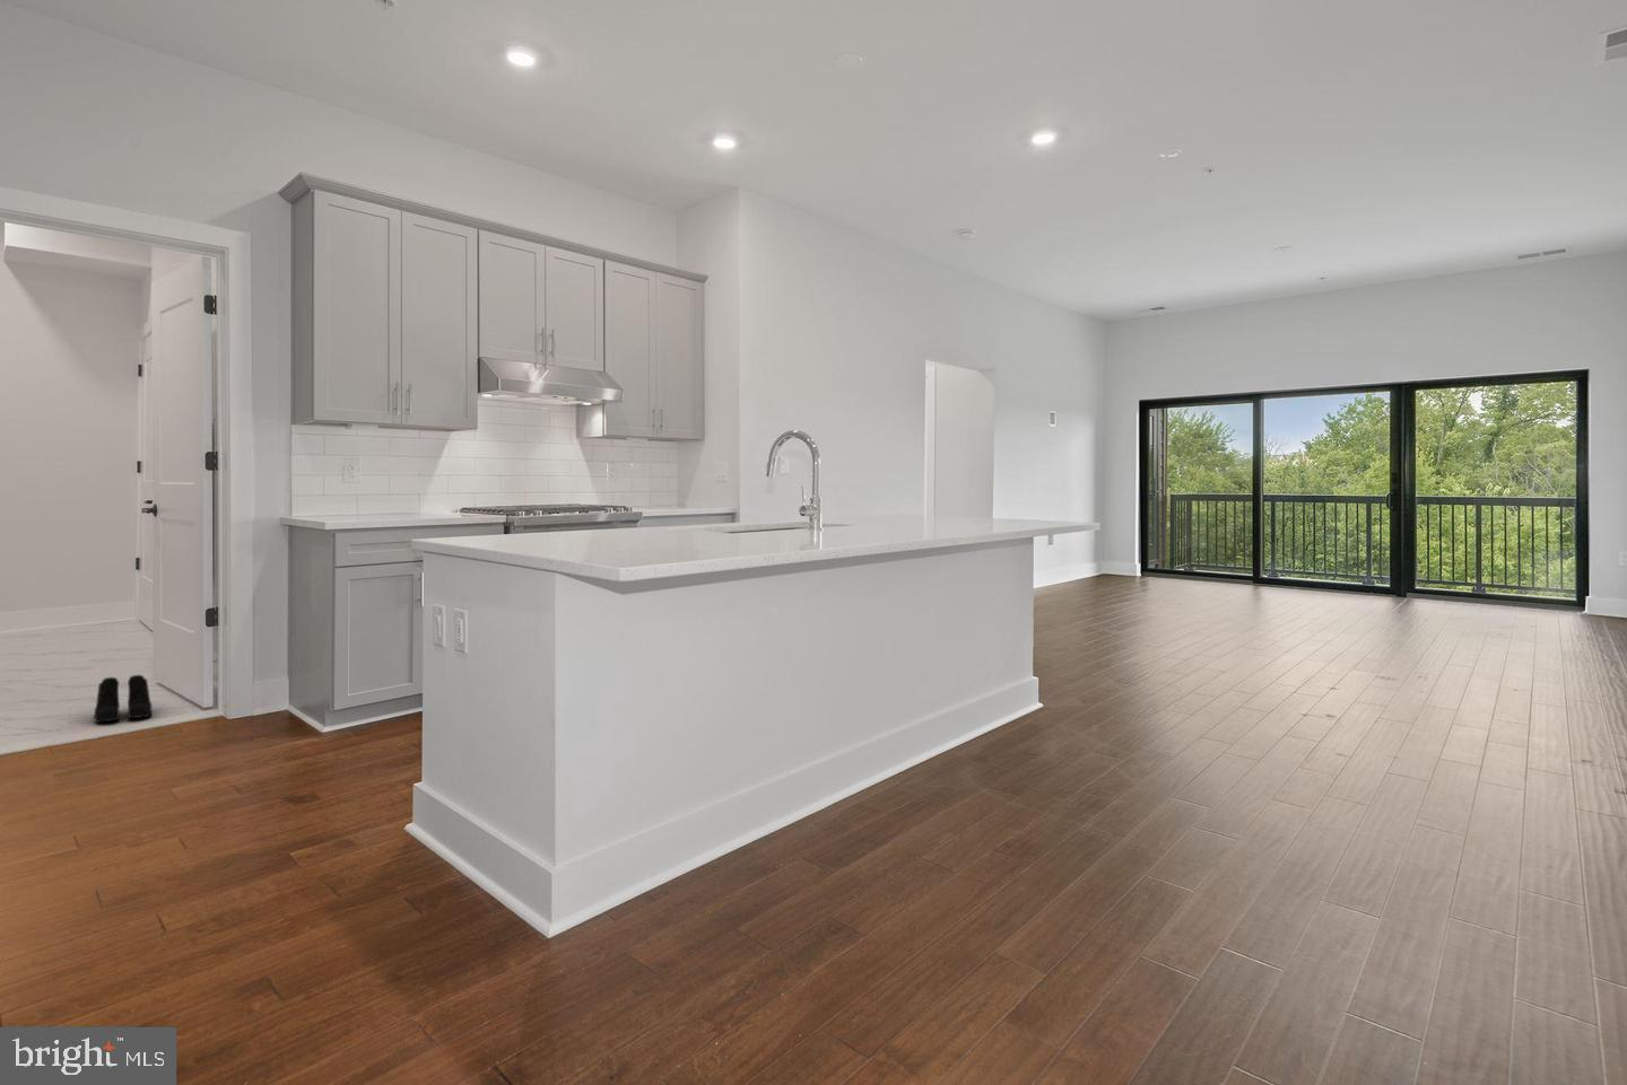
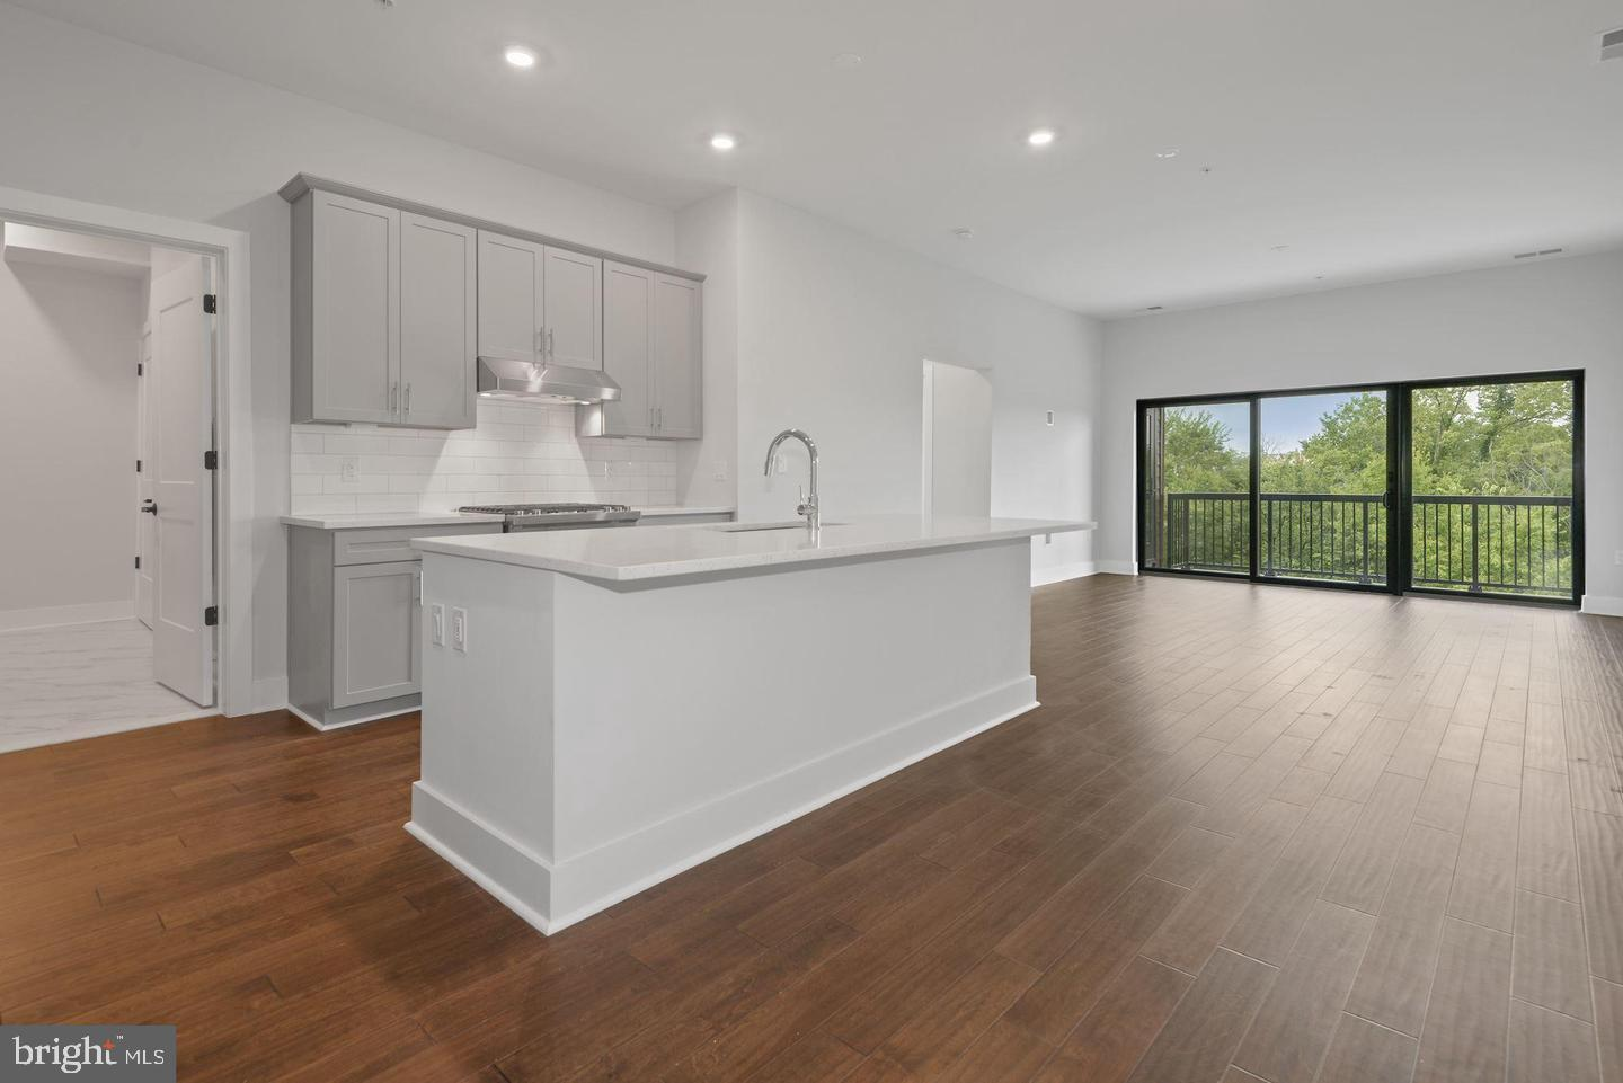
- boots (127, 699)
